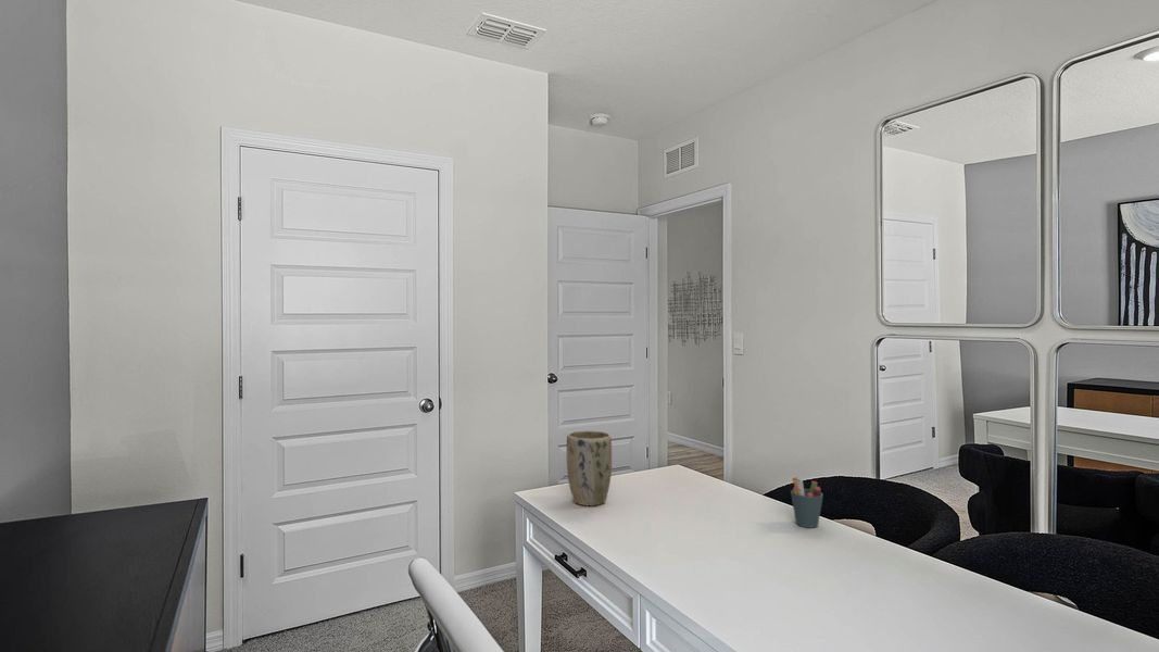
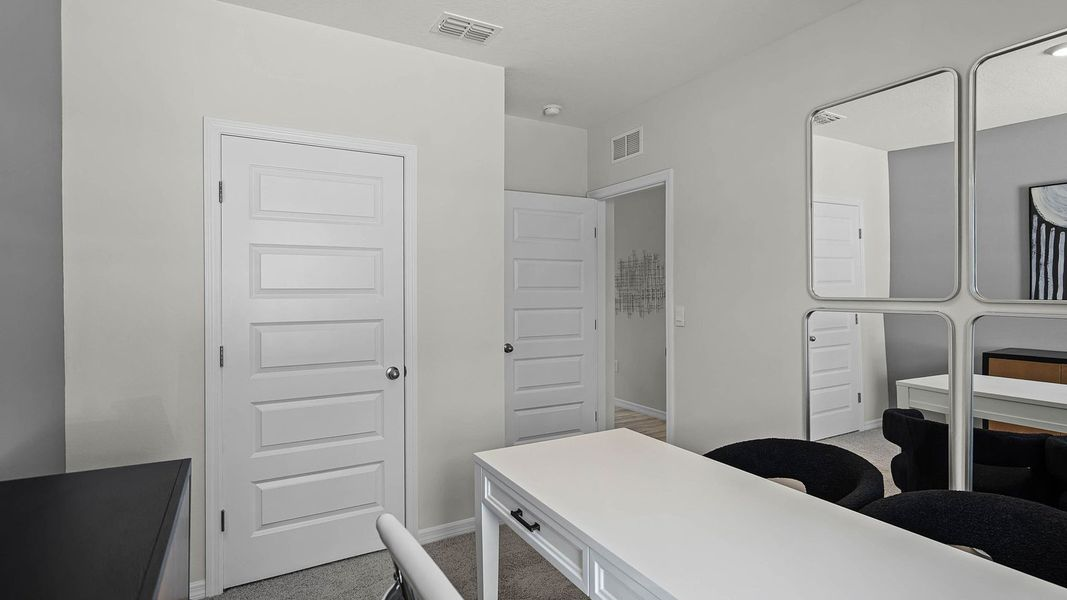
- pen holder (806, 500)
- plant pot (589, 467)
